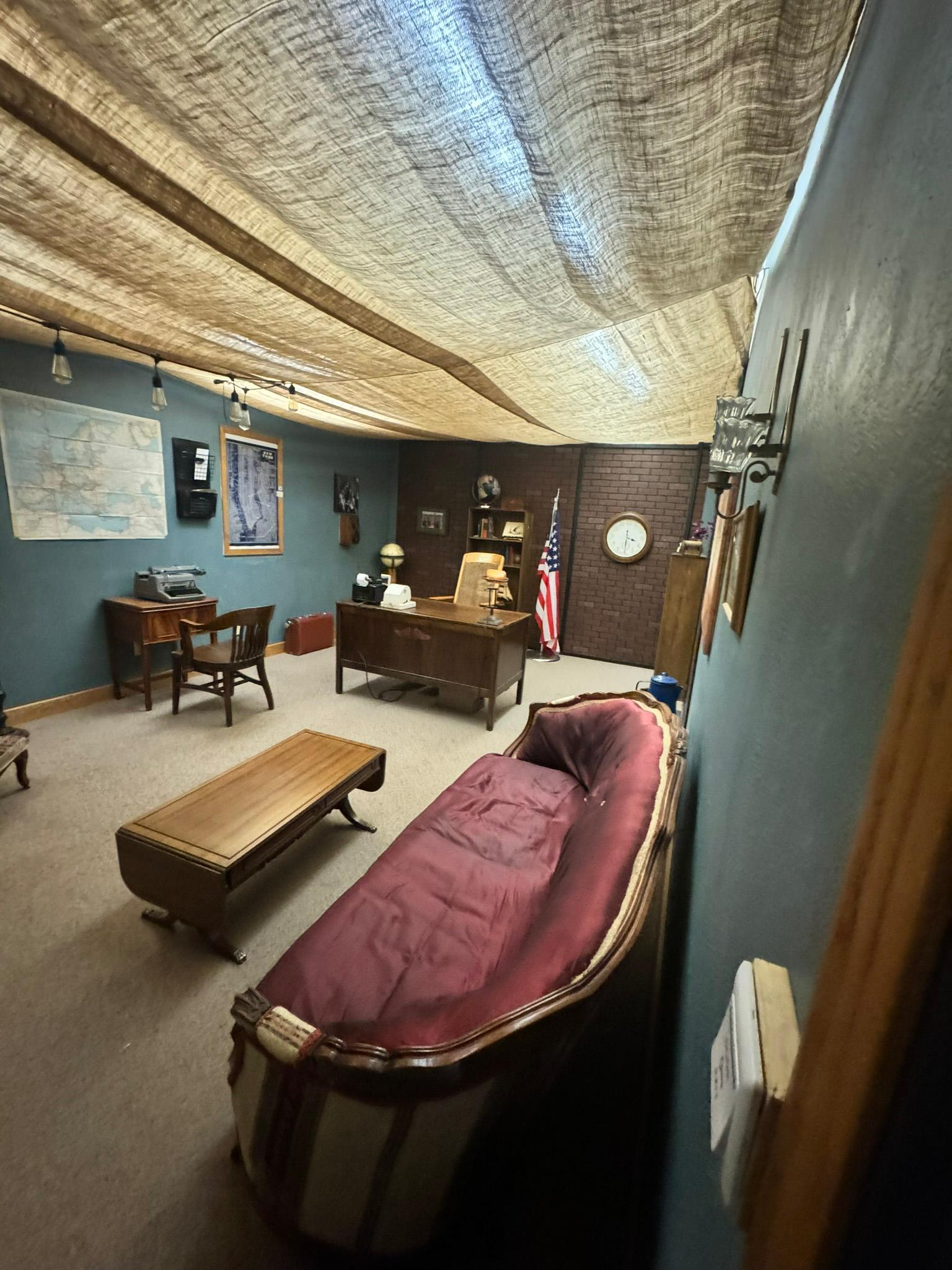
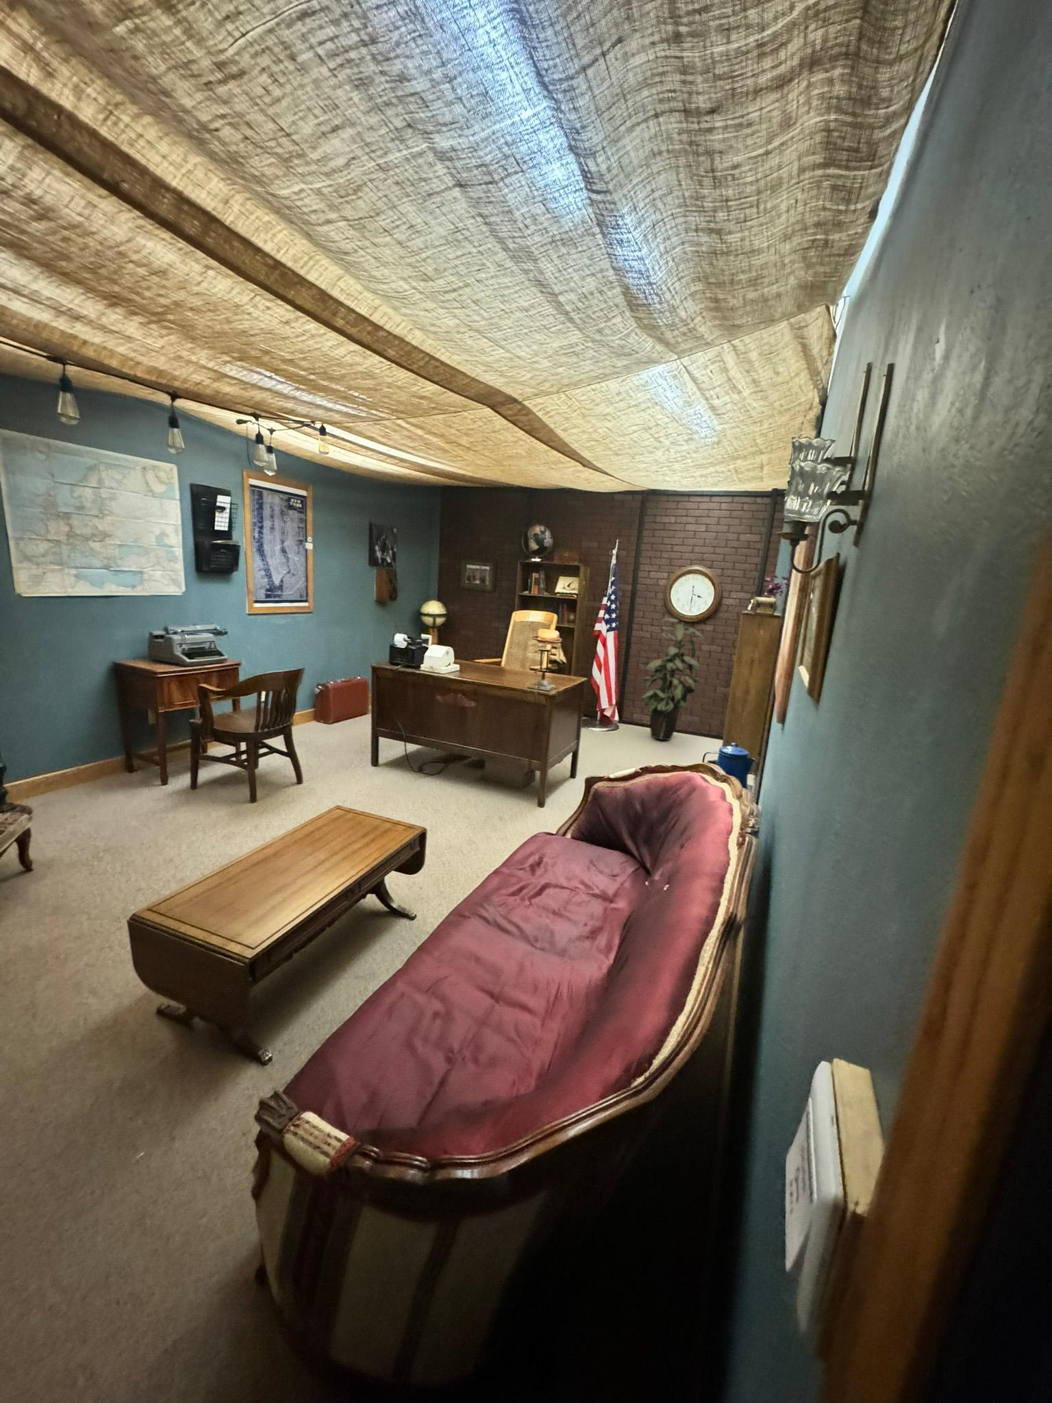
+ indoor plant (667, 679)
